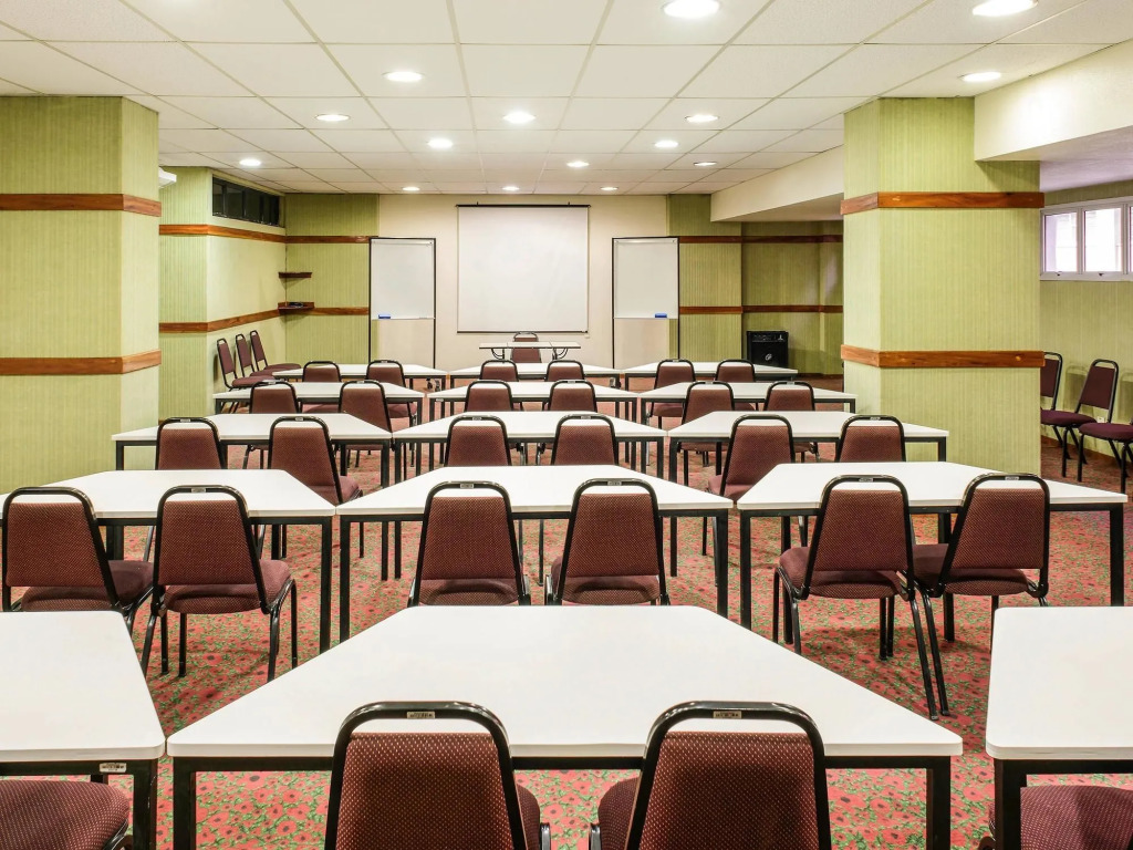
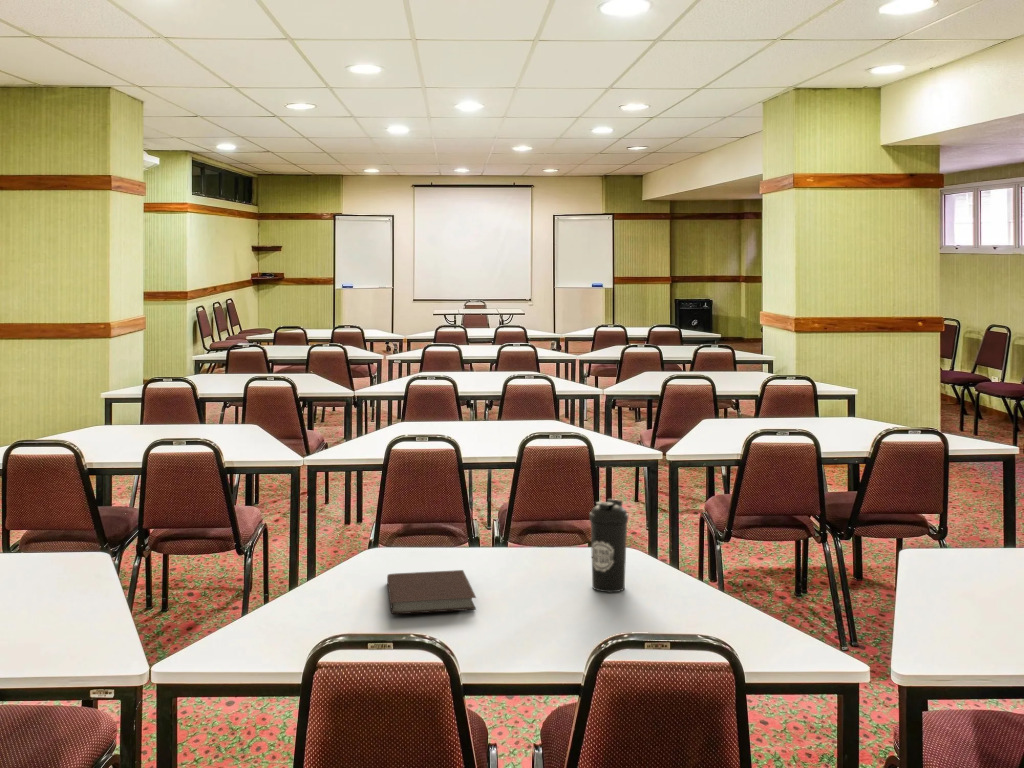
+ water bottle (608, 544)
+ notebook (429, 590)
